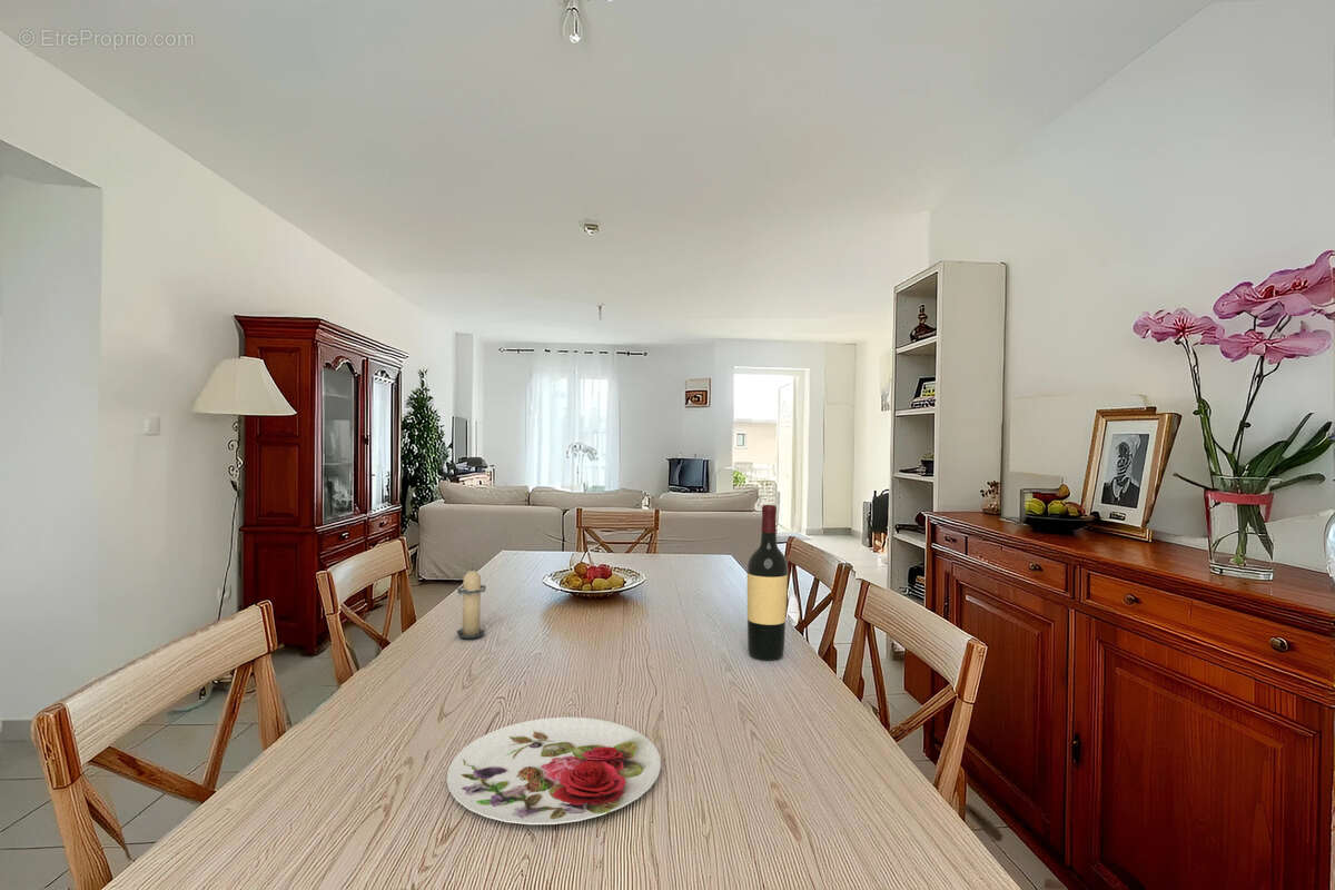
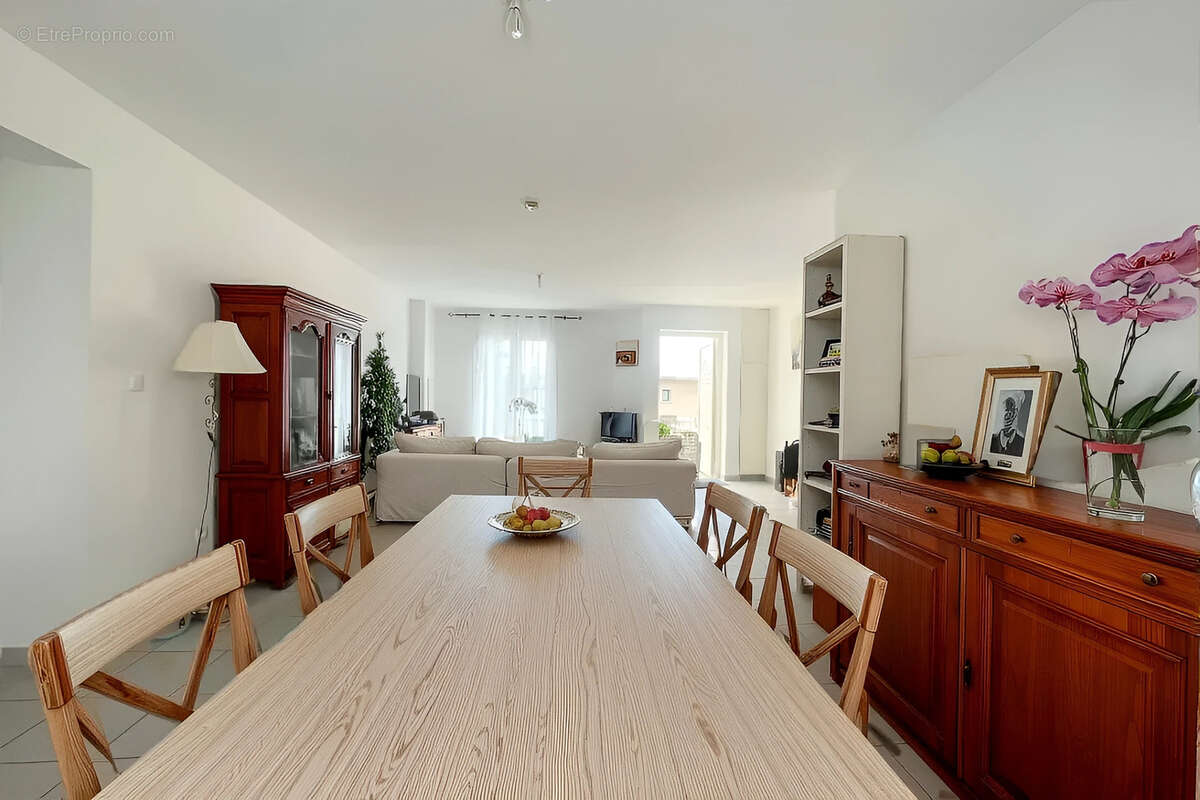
- candle (472, 601)
- wine bottle (767, 580)
- plate (556, 760)
